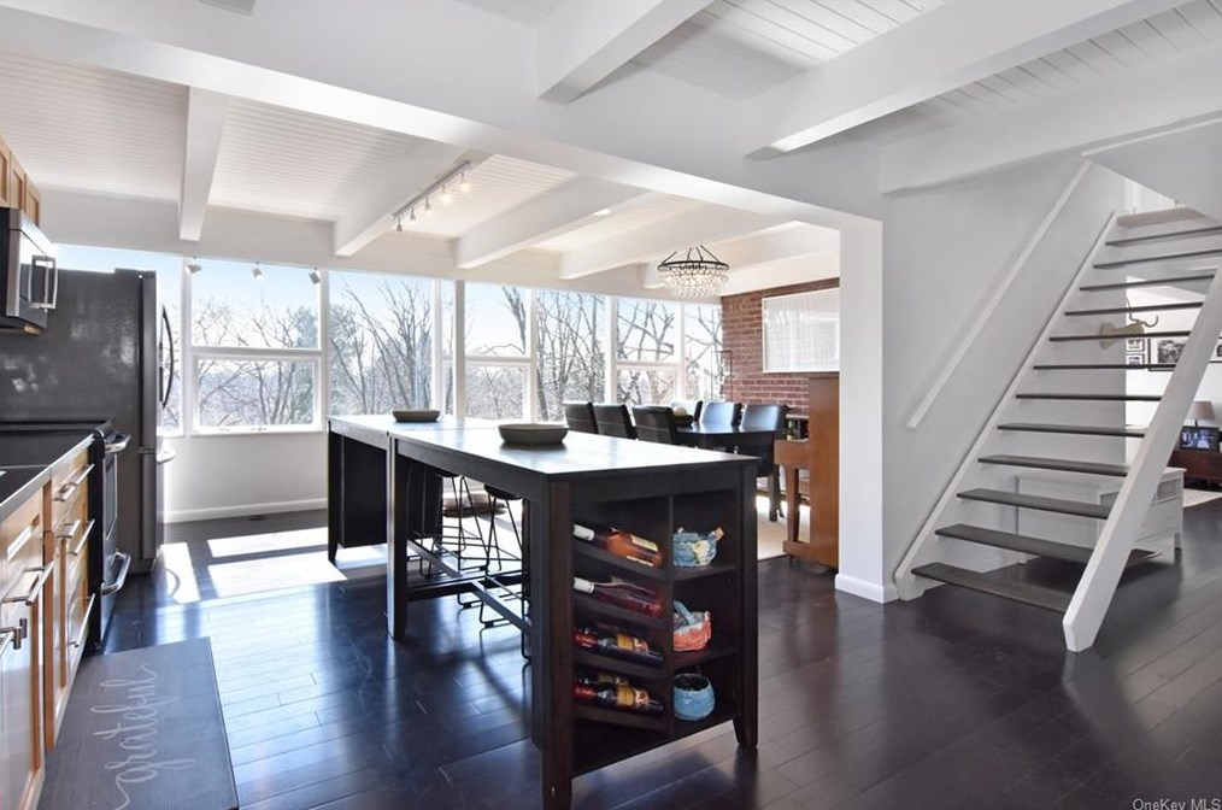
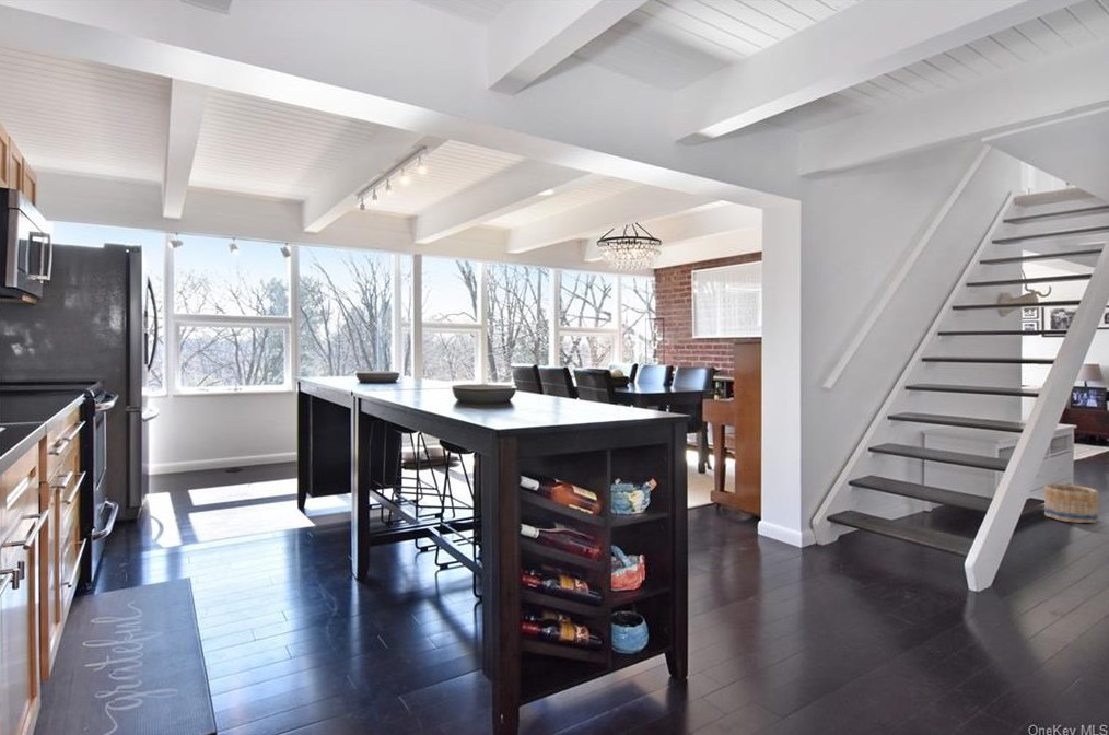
+ basket (1071, 503)
